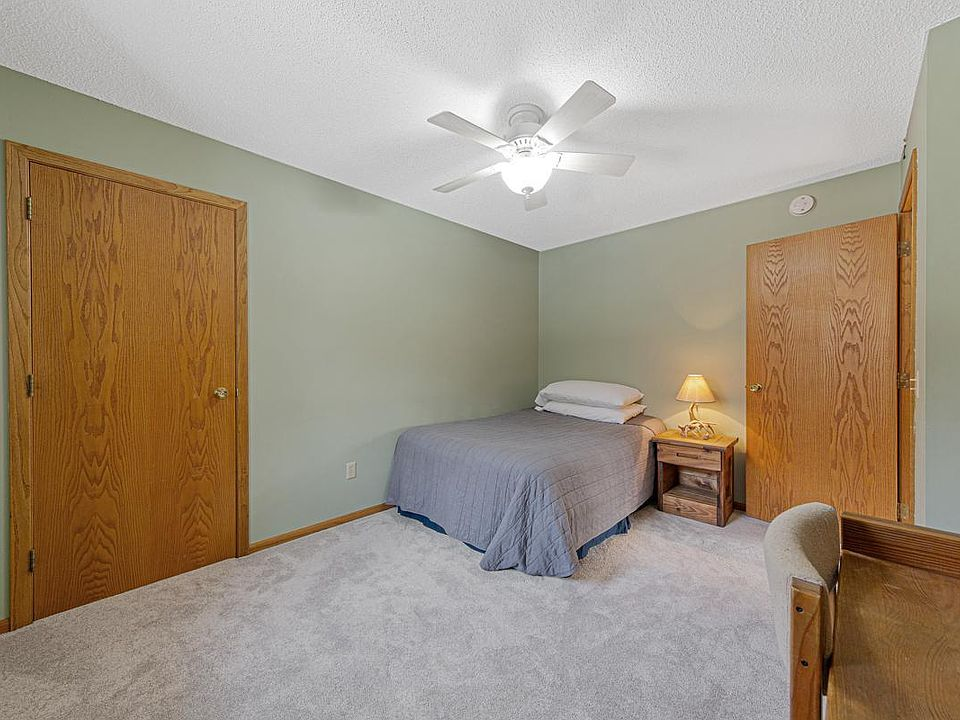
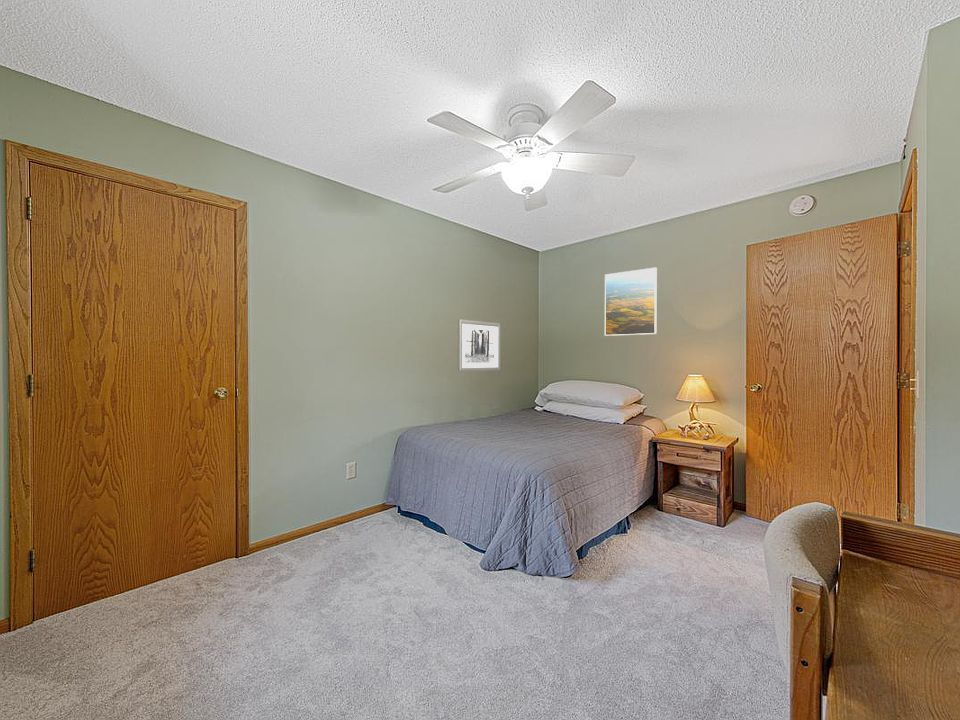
+ wall art (480, 346)
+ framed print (629, 303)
